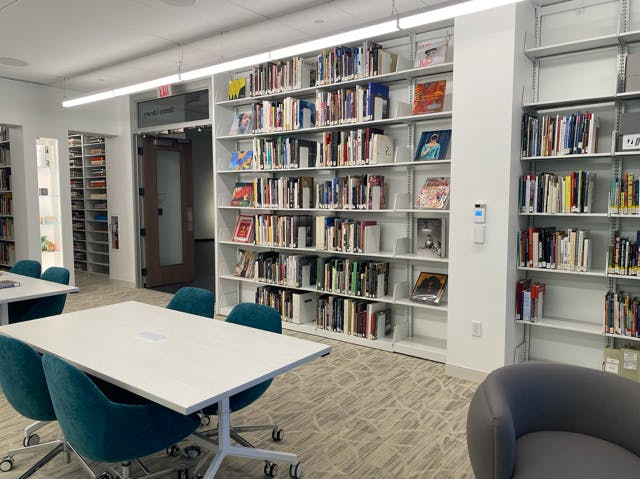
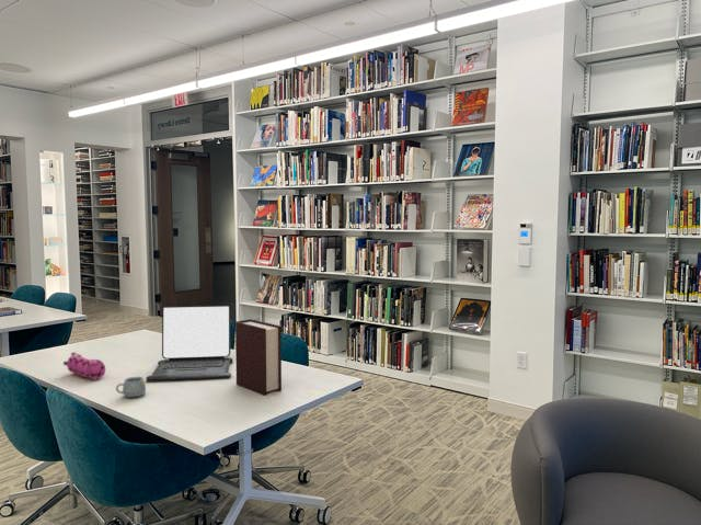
+ bible (257, 355)
+ laptop (192, 340)
+ mug (130, 388)
+ pencil case (85, 365)
